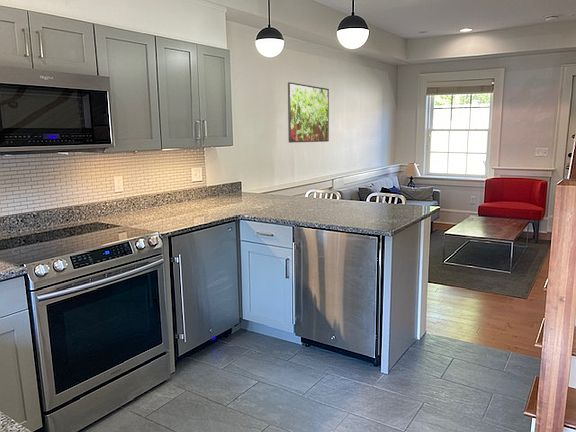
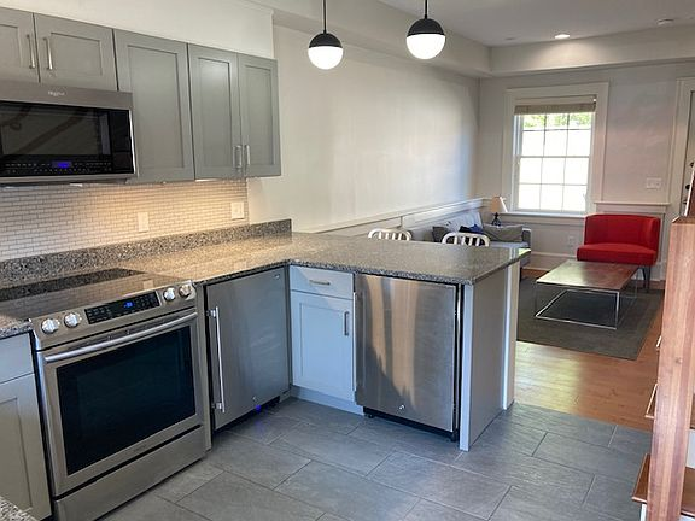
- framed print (309, 114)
